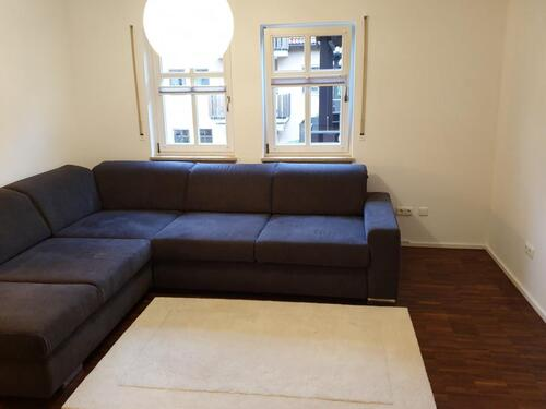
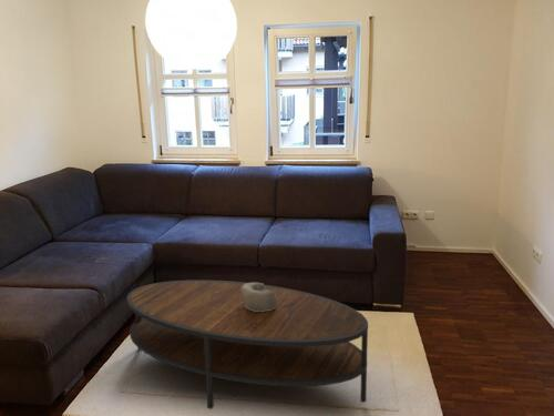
+ decorative bowl (257, 295)
+ coffee table (239, 339)
